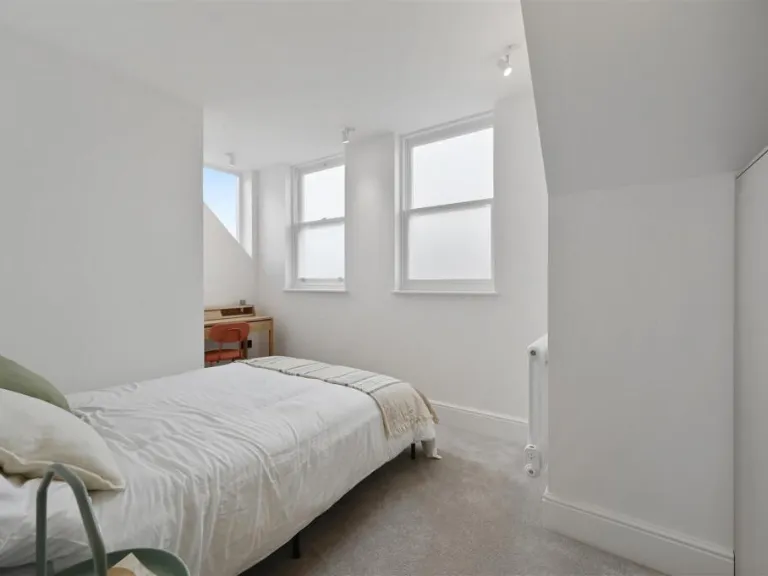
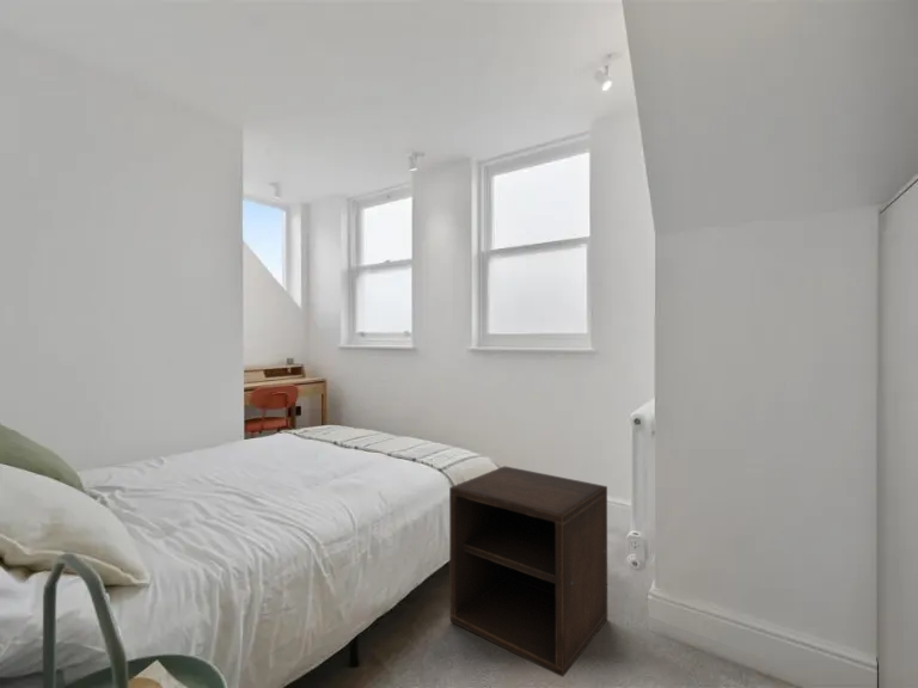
+ nightstand (528, 553)
